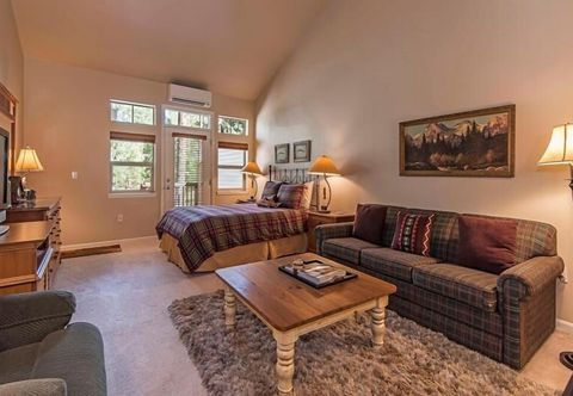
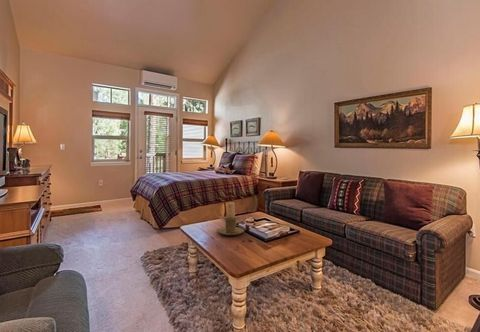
+ candle holder (230, 217)
